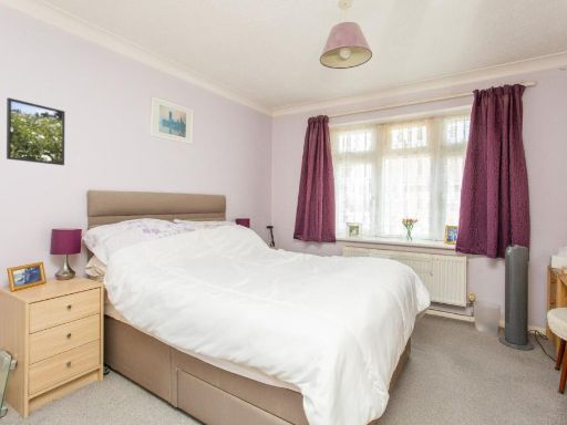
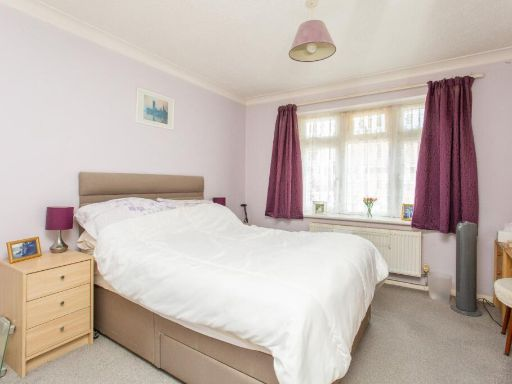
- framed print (37, 133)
